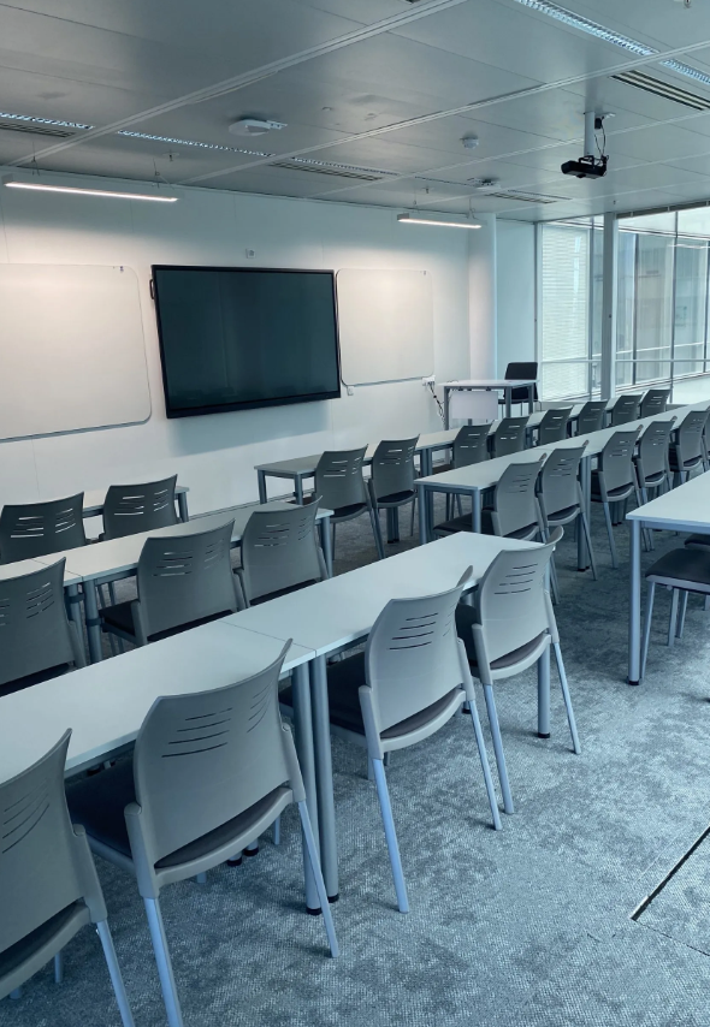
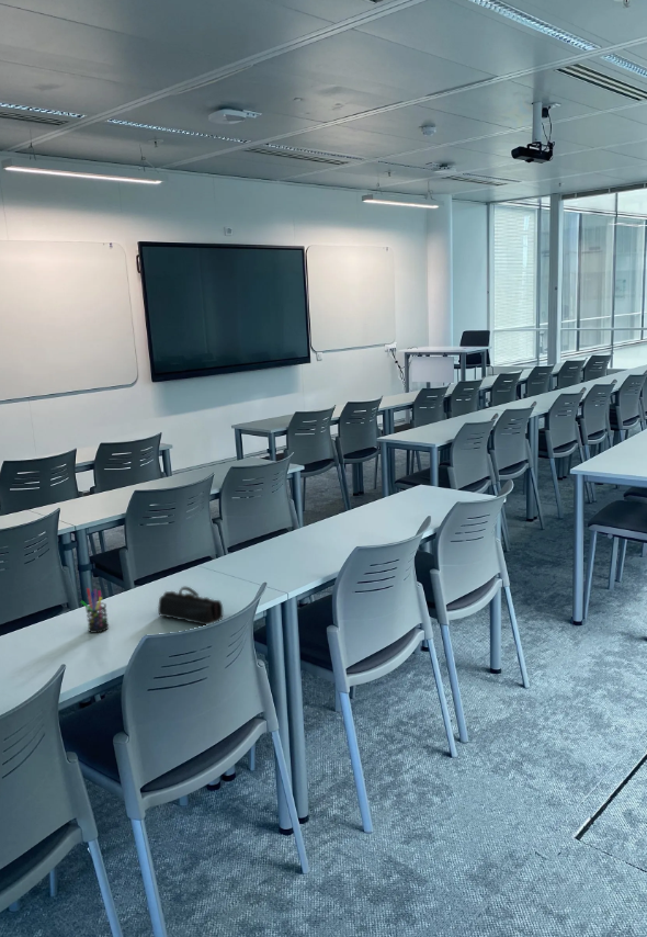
+ pencil case (190, 601)
+ pen holder (93, 610)
